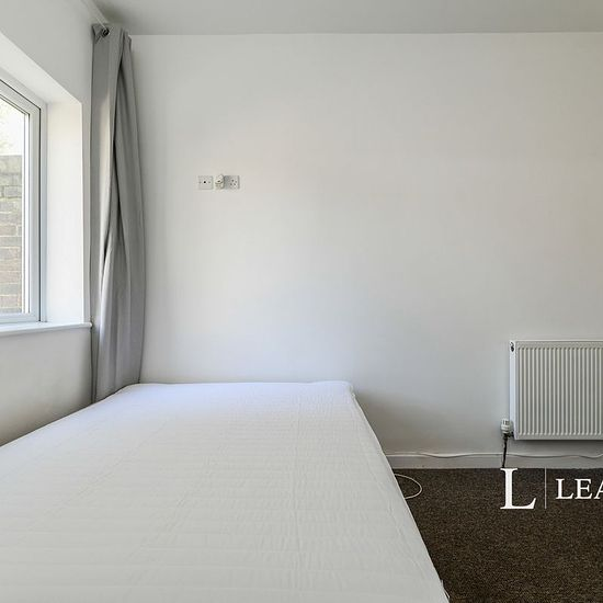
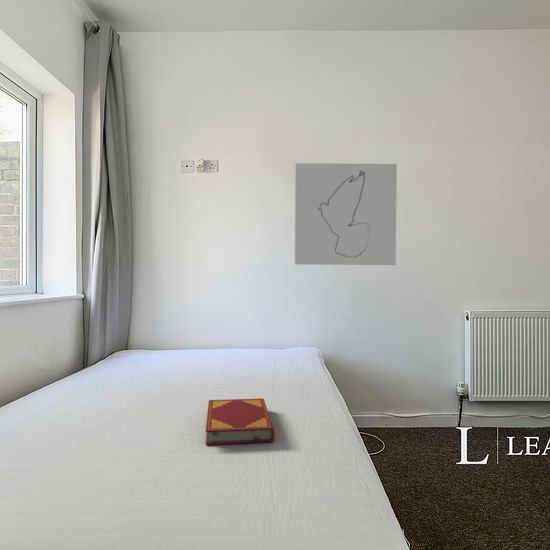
+ wall art (345, 214)
+ hardback book (238, 418)
